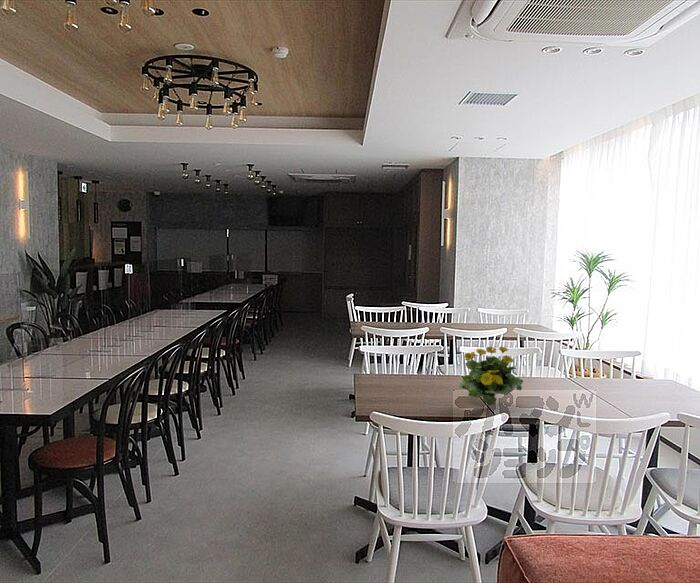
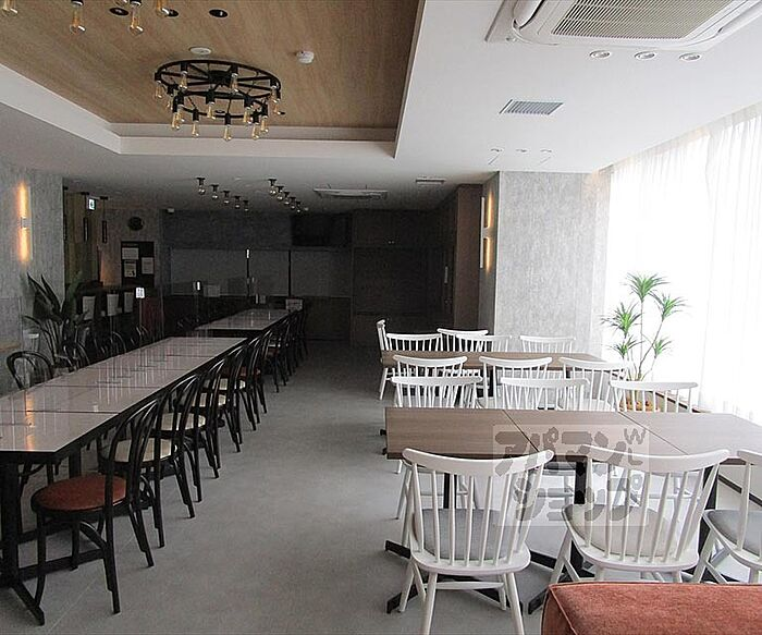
- flowering plant (489, 373)
